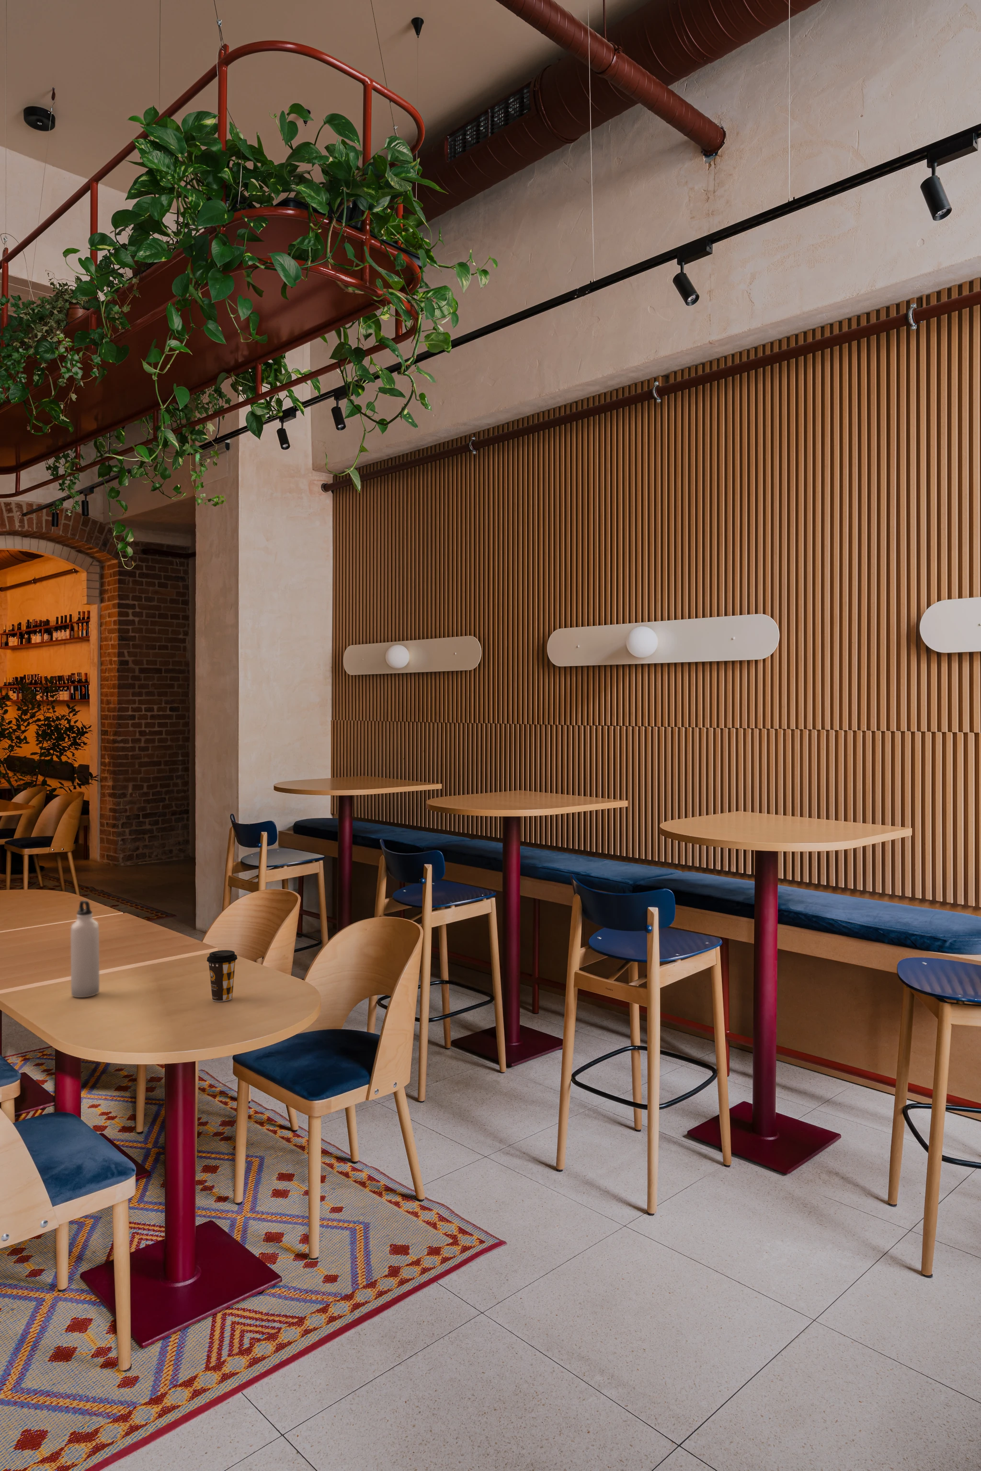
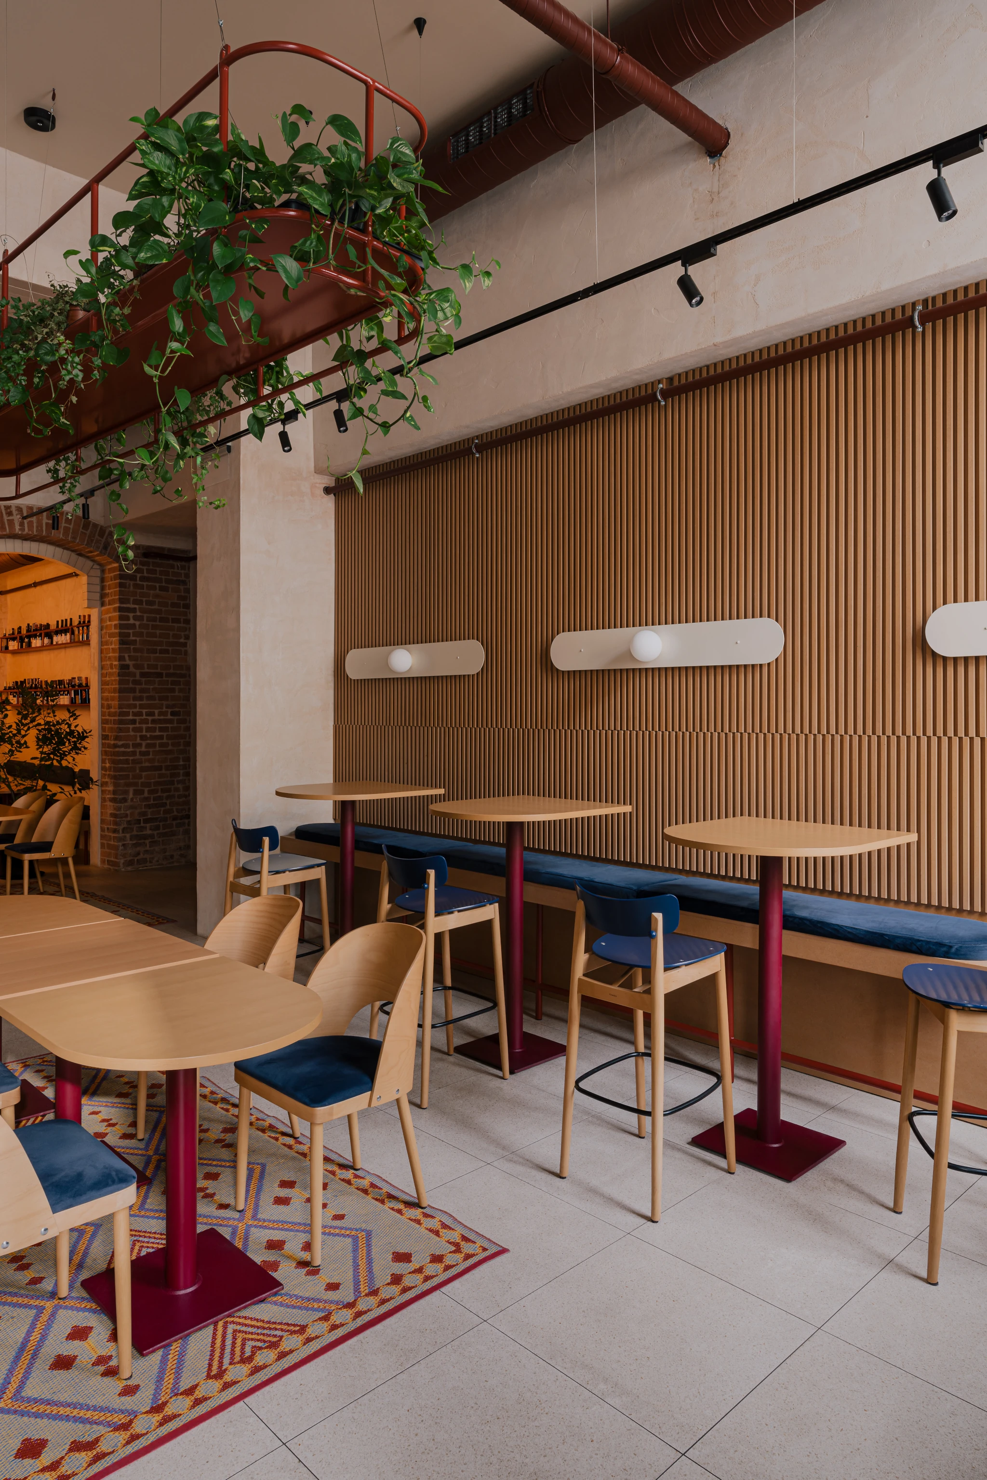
- coffee cup (222, 976)
- water bottle (84, 947)
